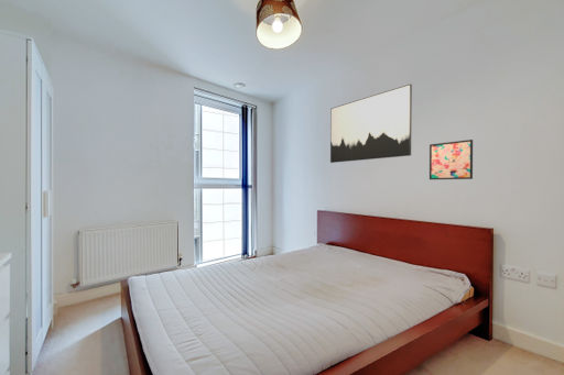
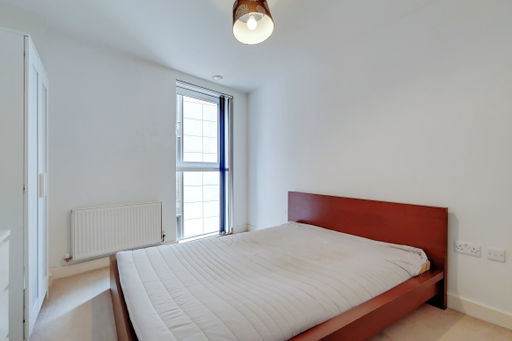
- wall art (449, 161)
- wall art (365, 129)
